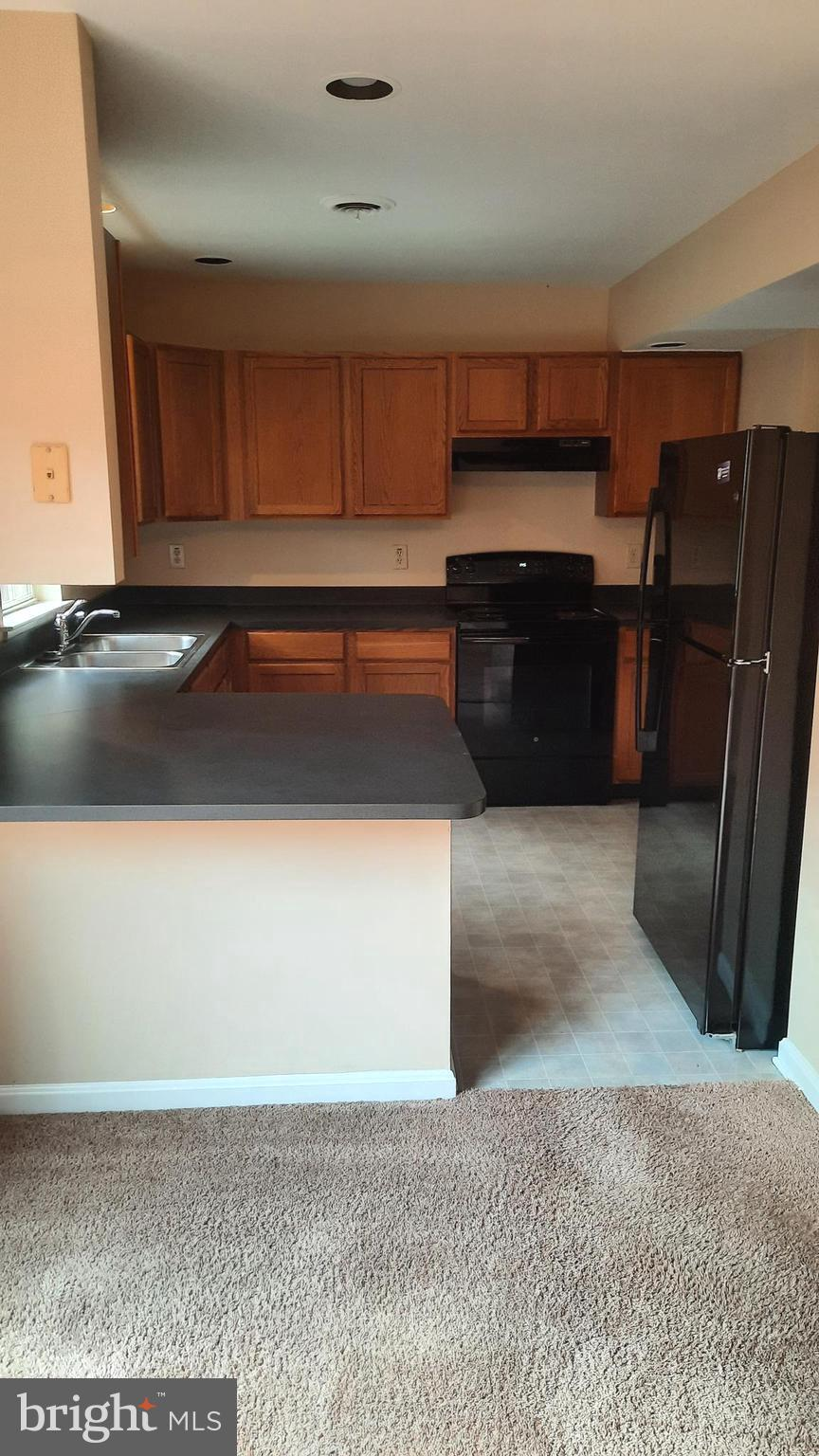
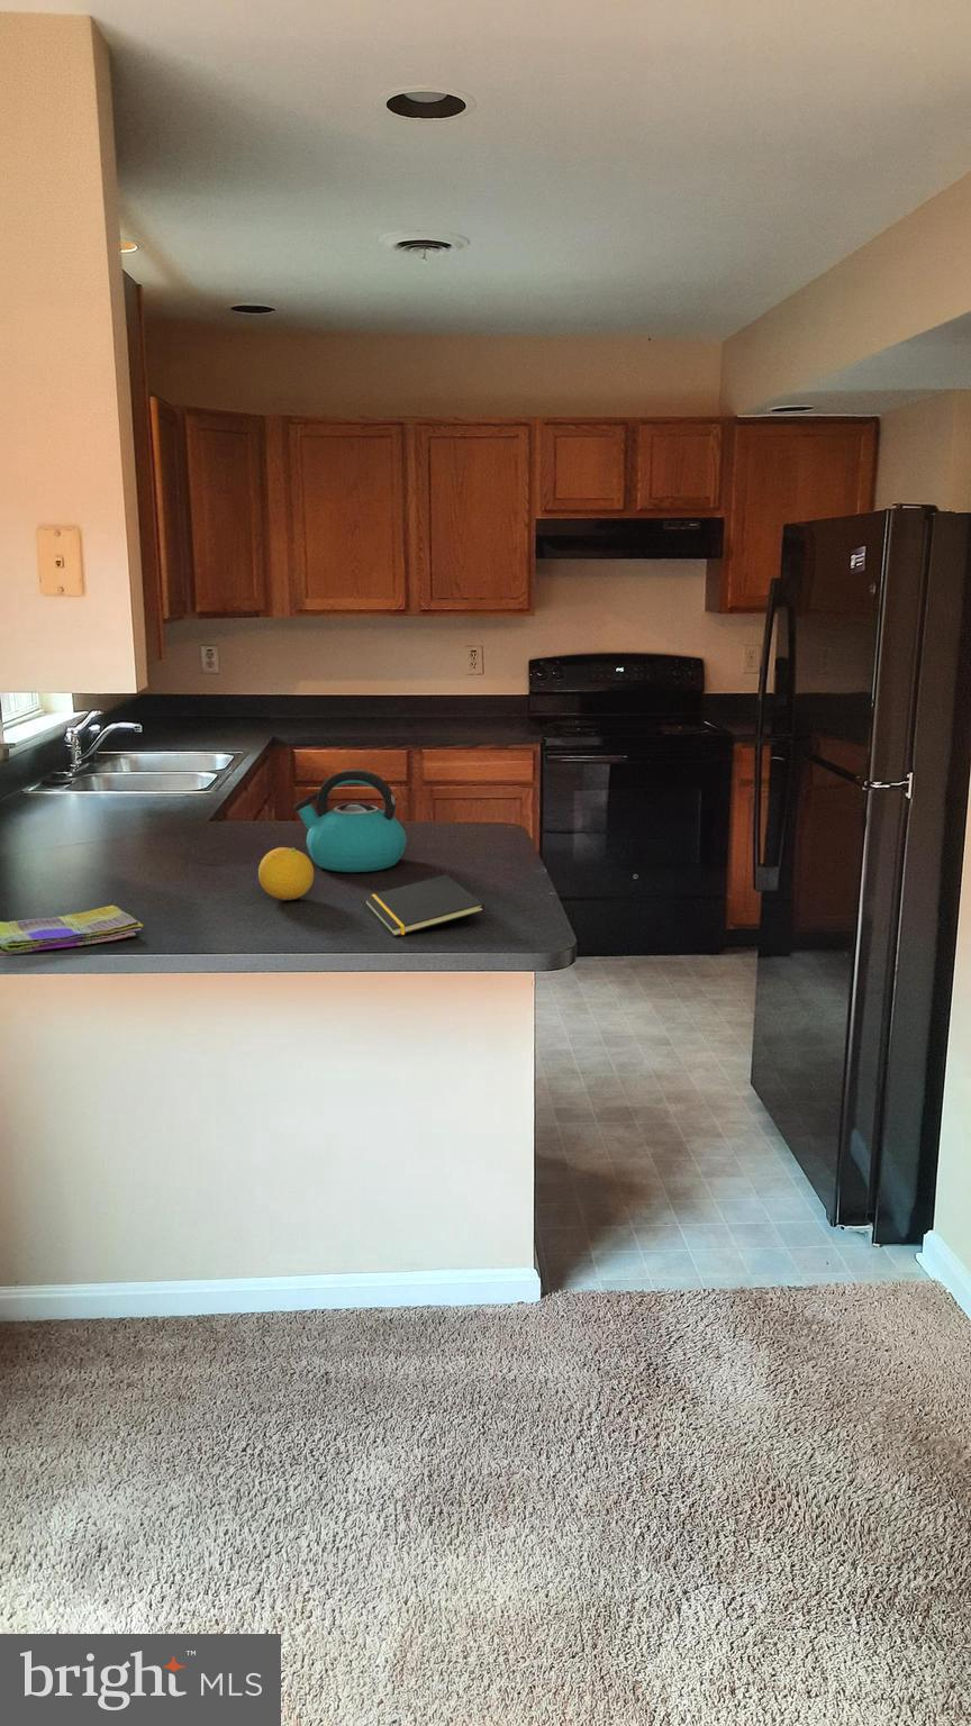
+ fruit (286, 874)
+ notepad (421, 903)
+ dish towel (60, 928)
+ kettle (349, 817)
